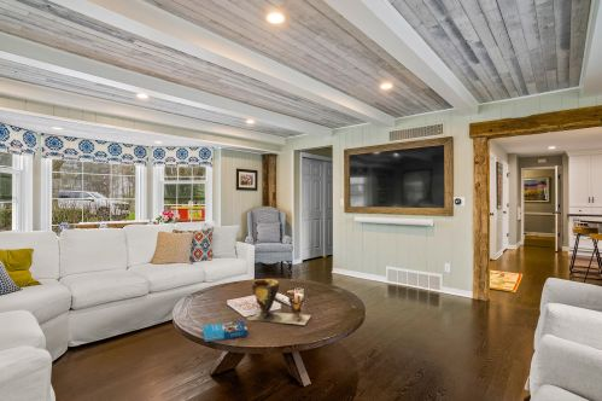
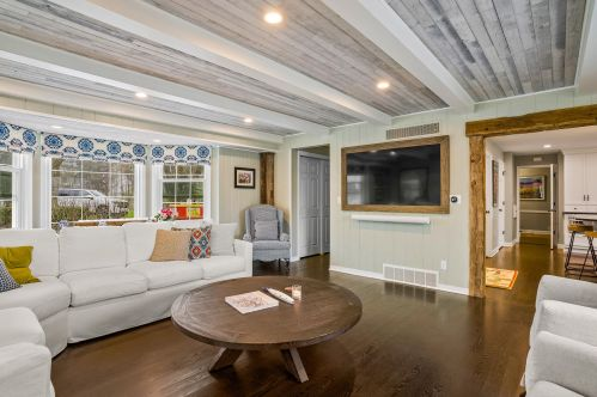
- clay pot (274, 298)
- book (224, 330)
